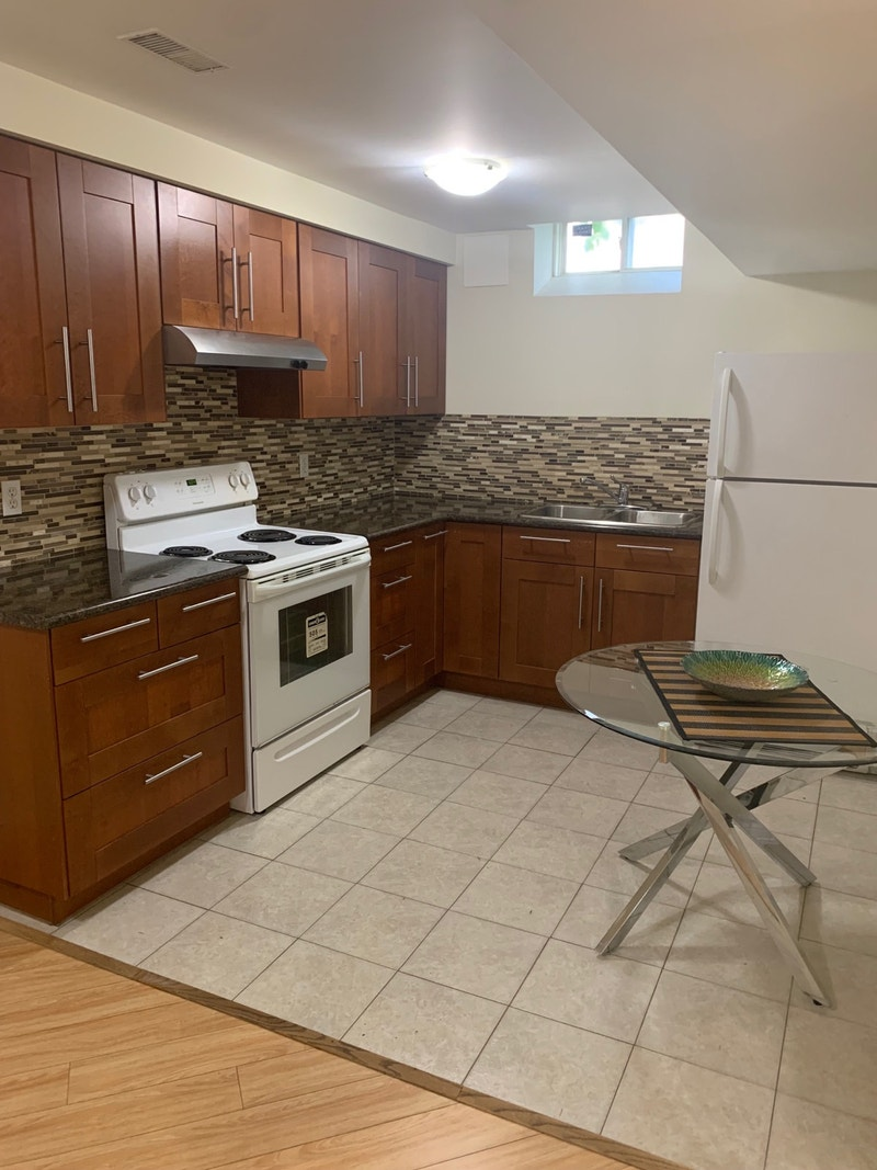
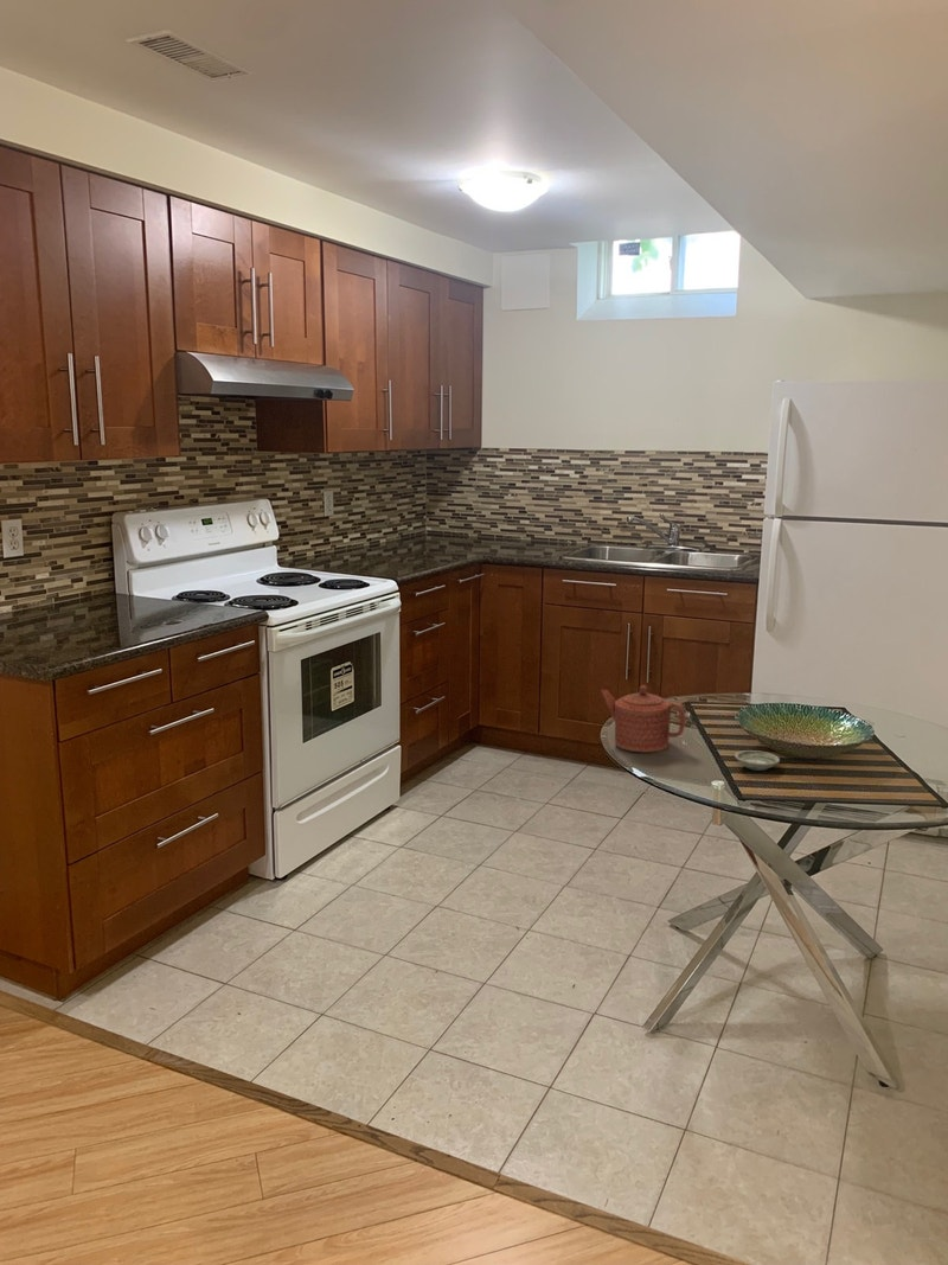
+ saucer (756, 761)
+ teapot (641, 715)
